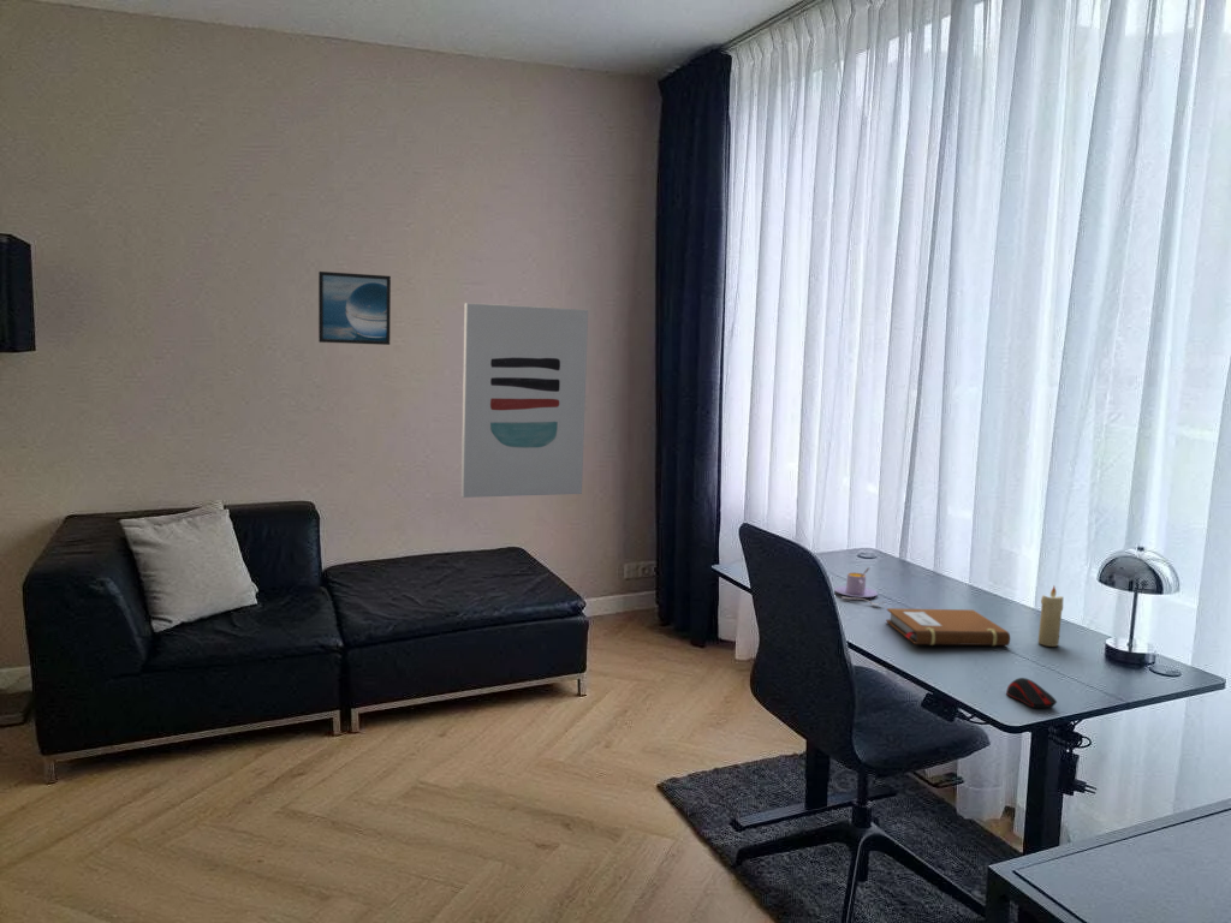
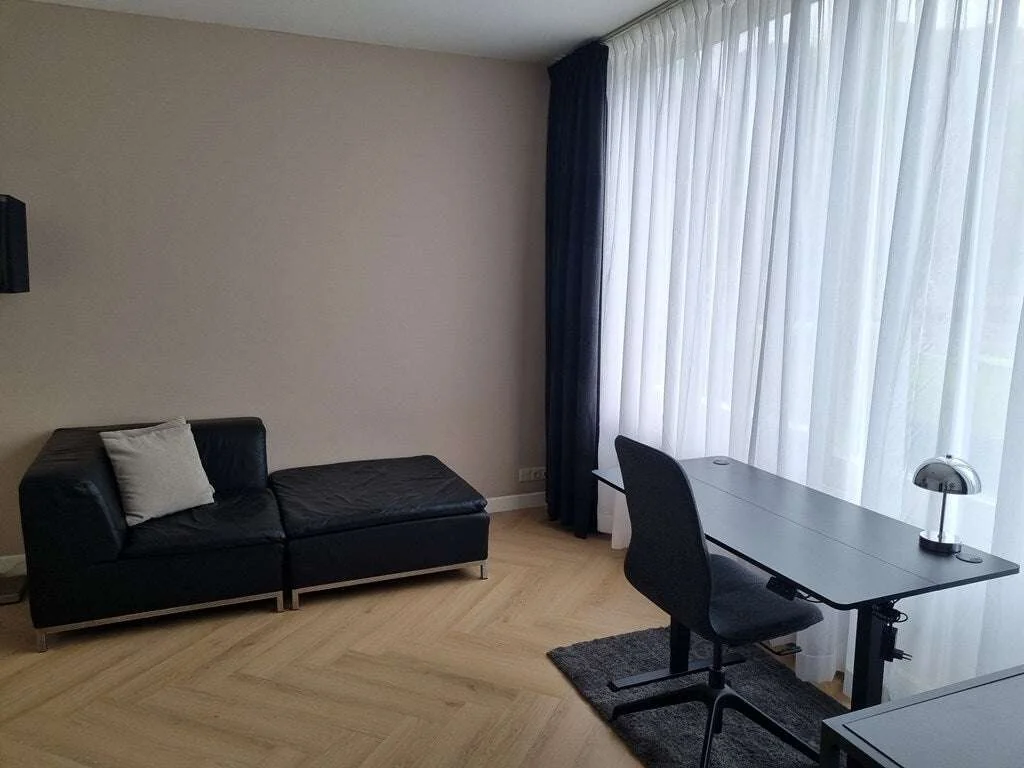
- computer mouse (1030, 690)
- cup (862, 582)
- candle (1051, 614)
- notebook (944, 626)
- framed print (355, 309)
- wall art (525, 401)
